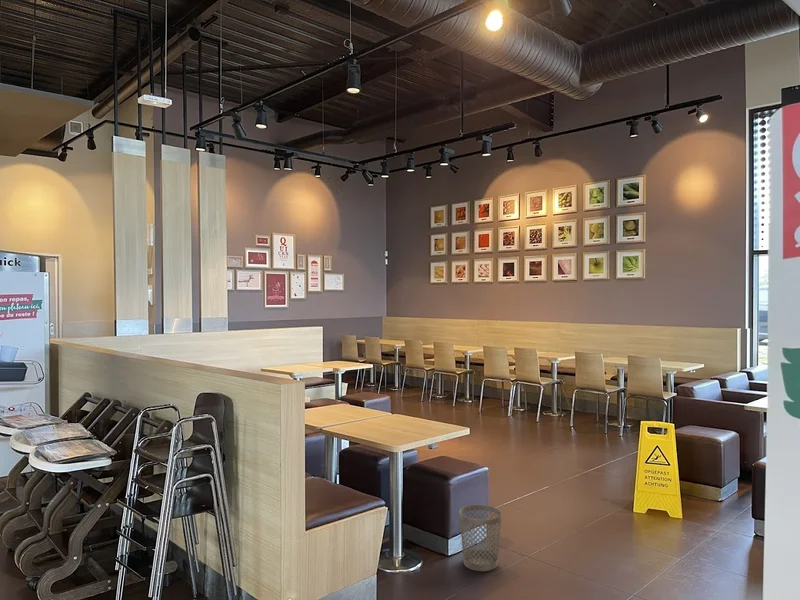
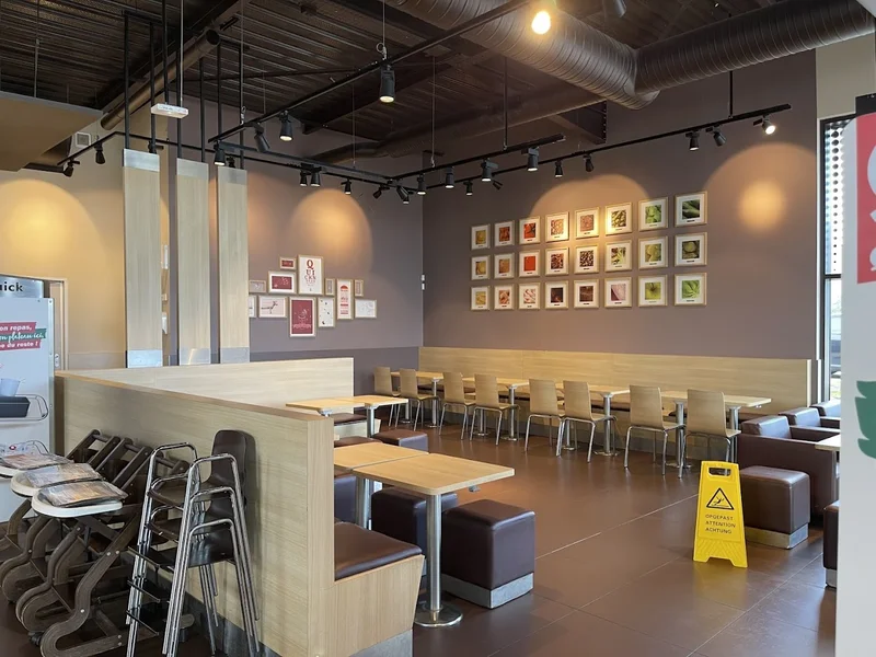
- wastebasket (480, 537)
